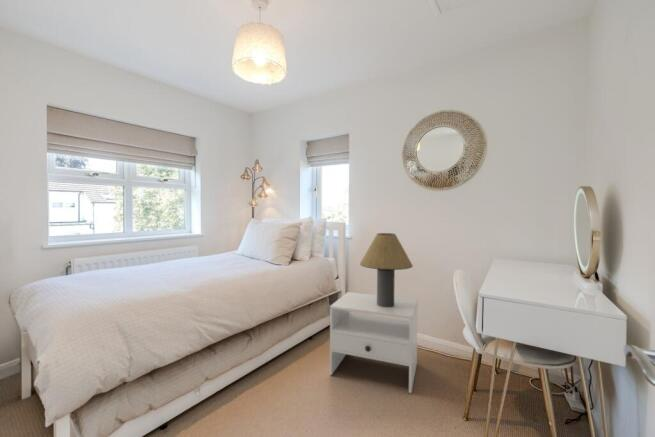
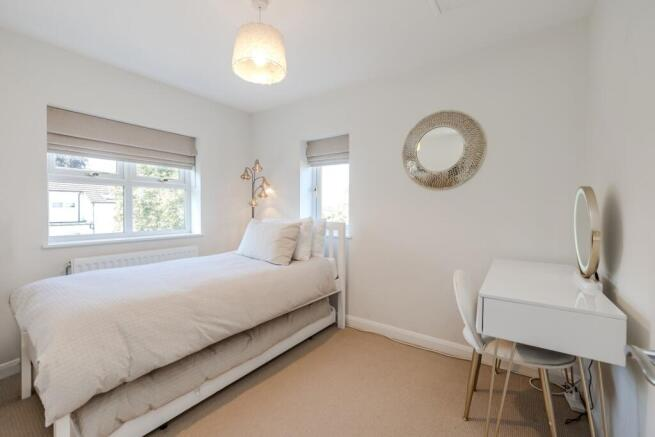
- nightstand (374, 336)
- table lamp (385, 269)
